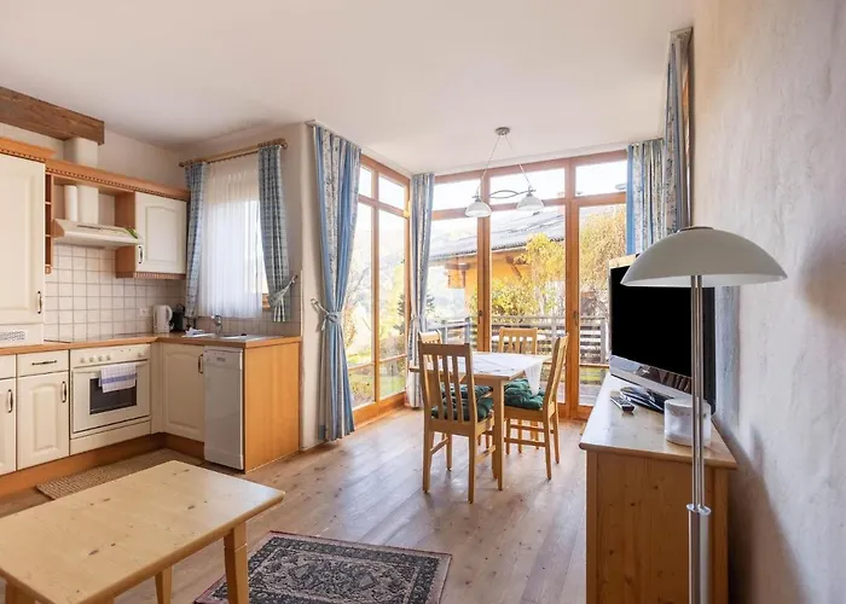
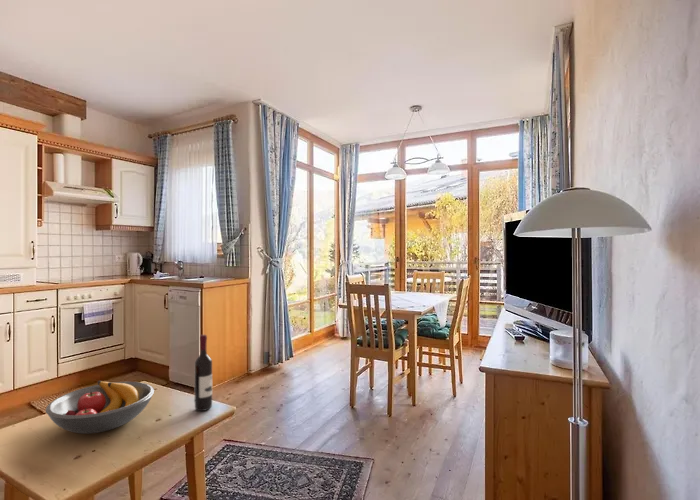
+ wine bottle (203, 371)
+ fruit bowl (103, 406)
